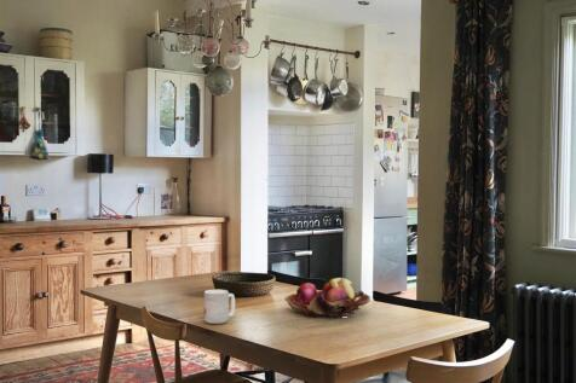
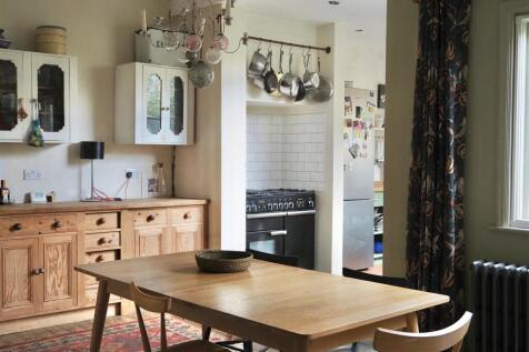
- mug (218, 306)
- fruit basket (329, 296)
